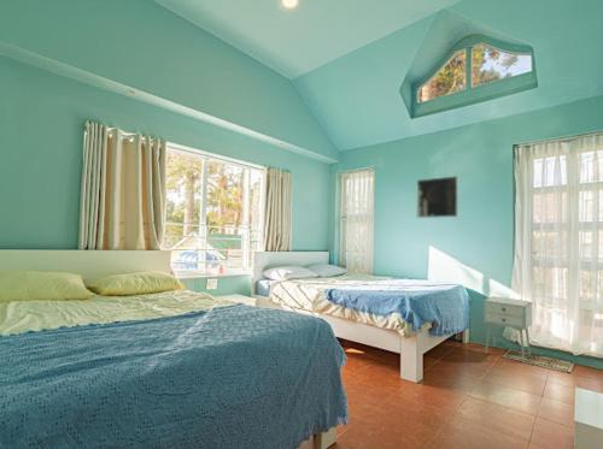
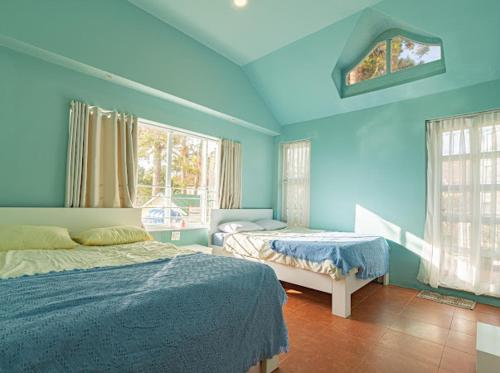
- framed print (437, 197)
- nightstand (508, 326)
